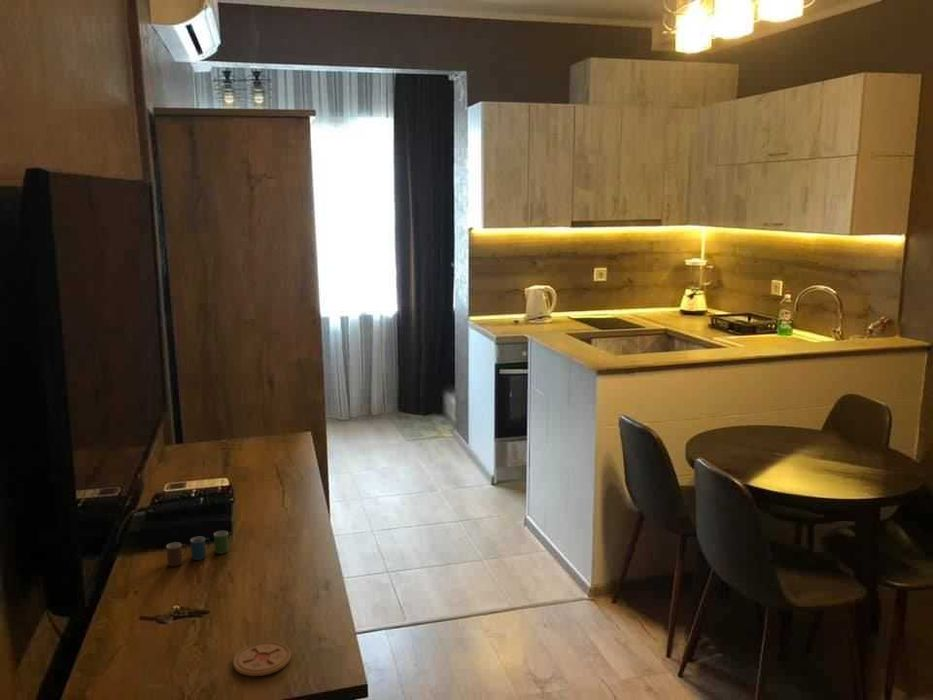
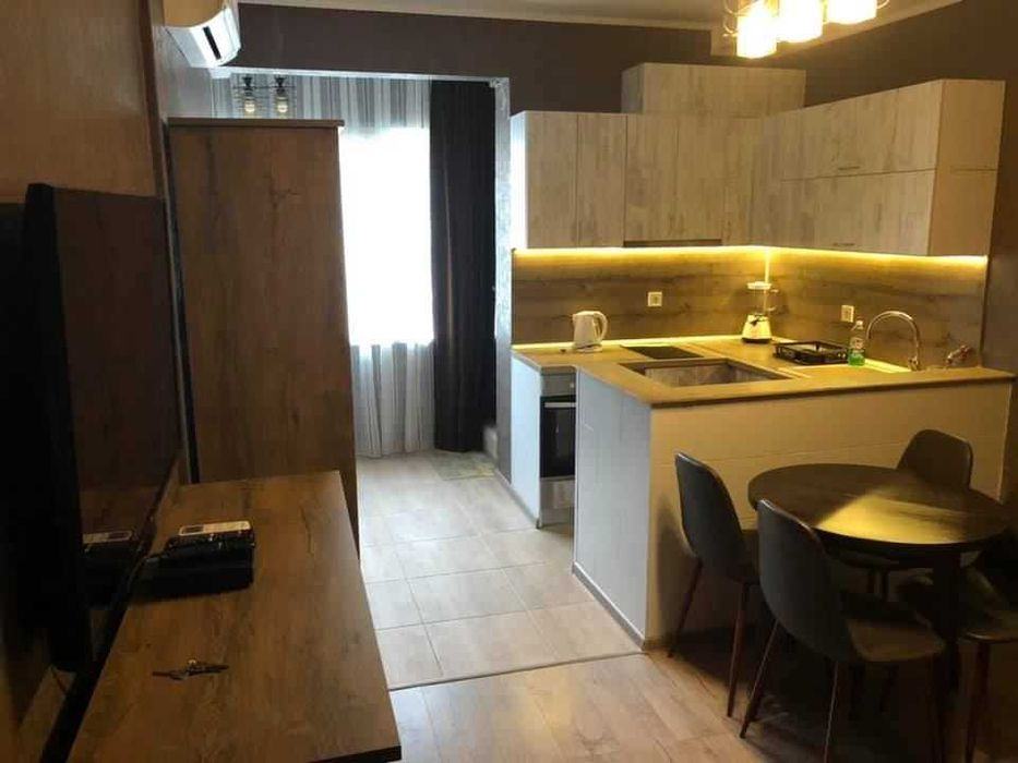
- coaster (262, 658)
- cup (200, 541)
